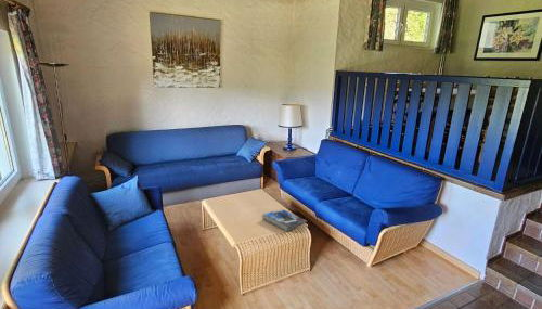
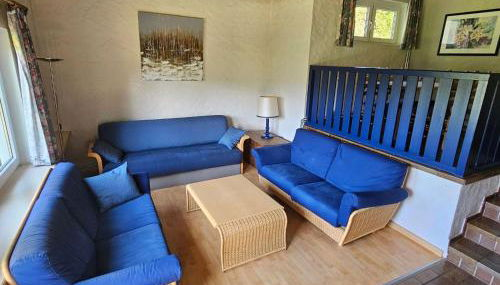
- magazine (284, 217)
